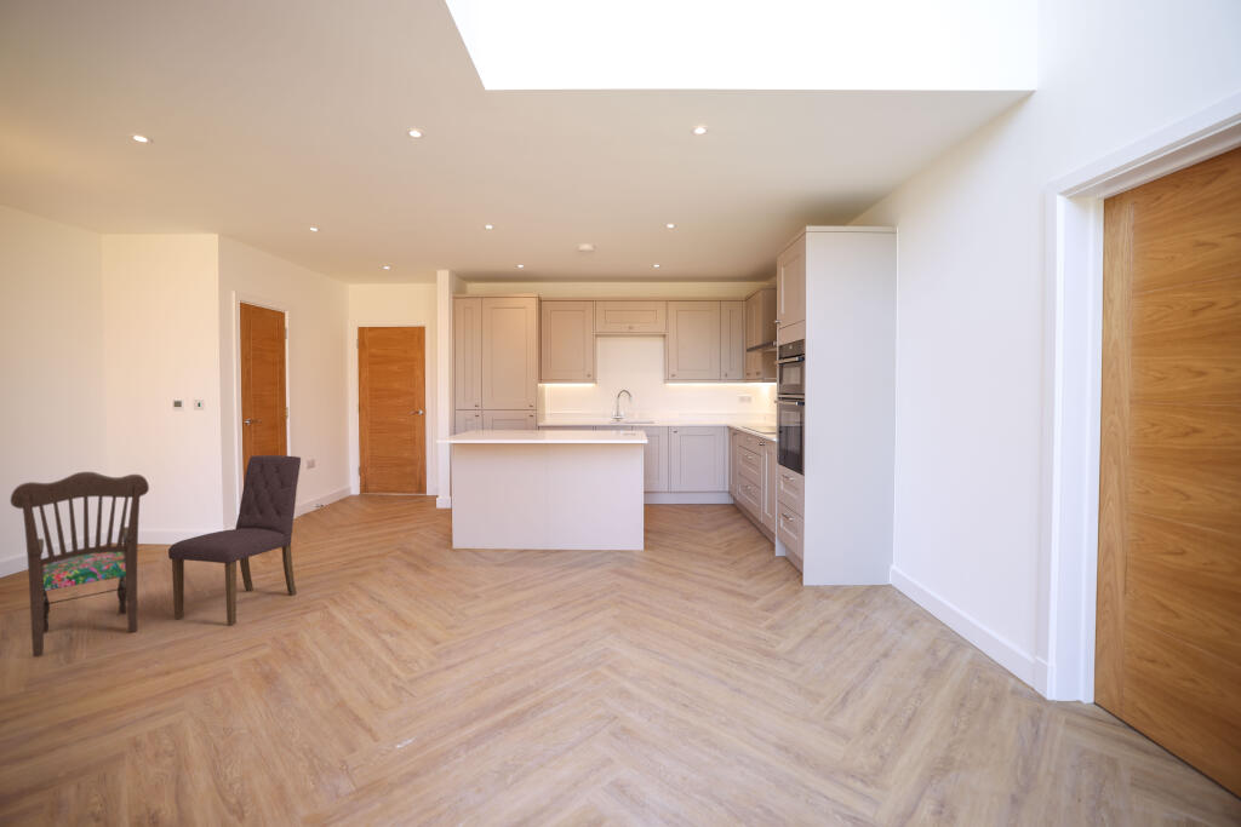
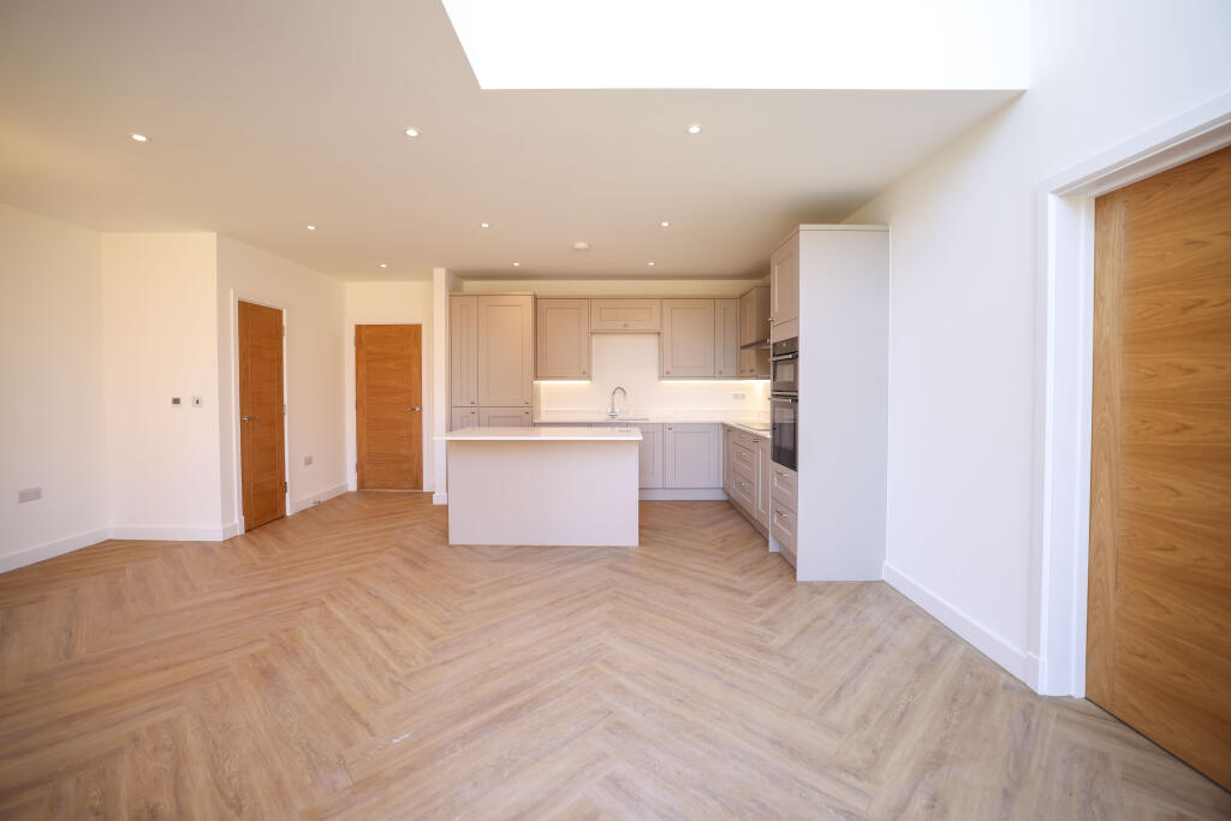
- dining chair (84, 550)
- dining chair (241, 532)
